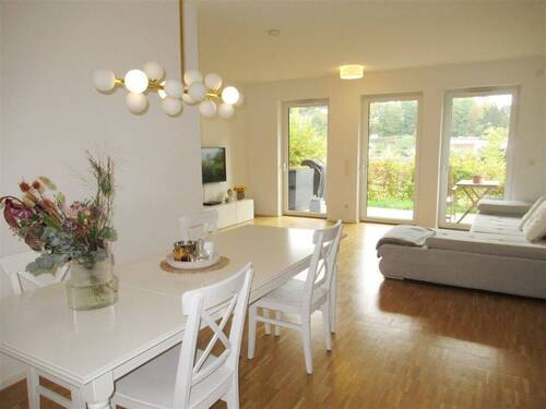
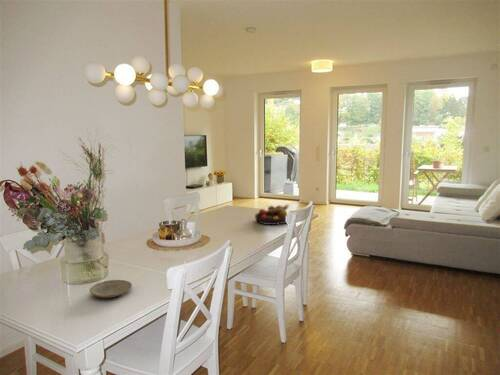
+ fruit bowl (273, 213)
+ plate (111, 290)
